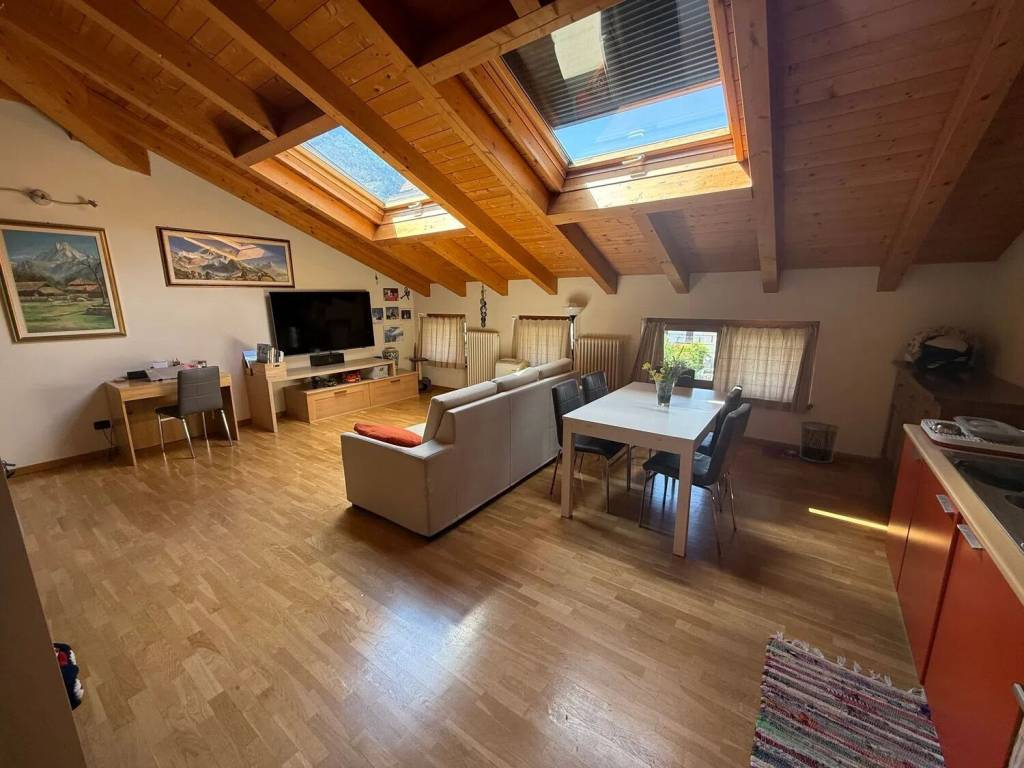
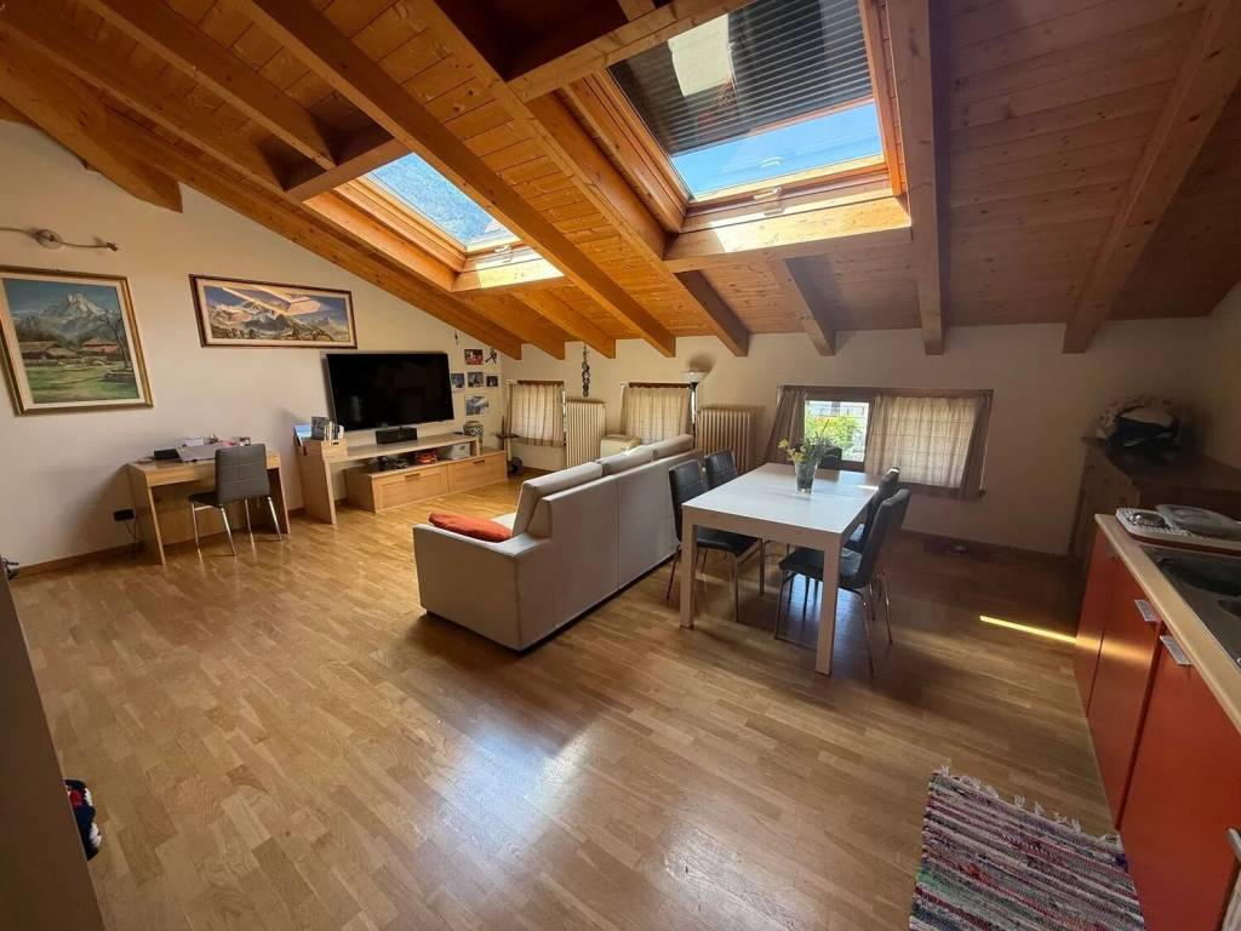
- waste bin (817, 441)
